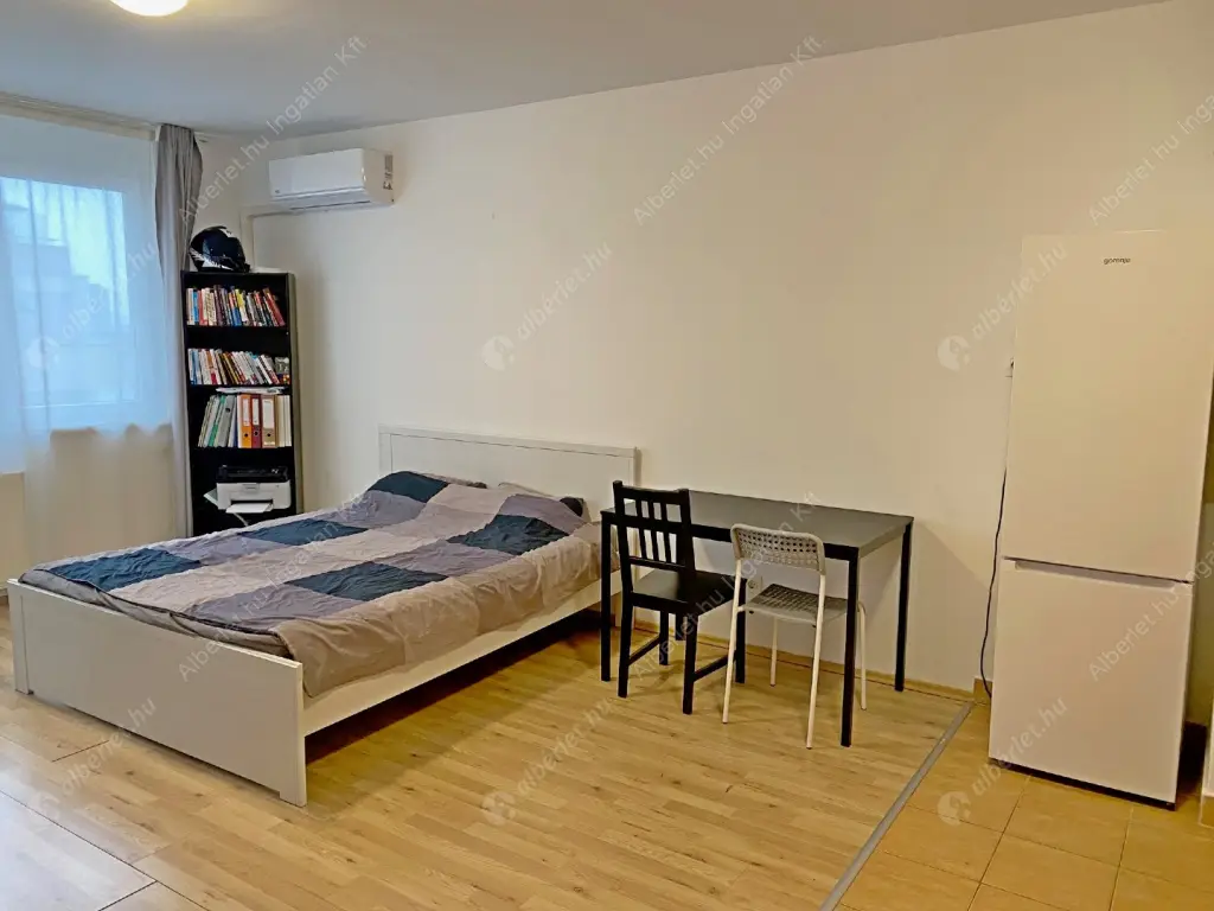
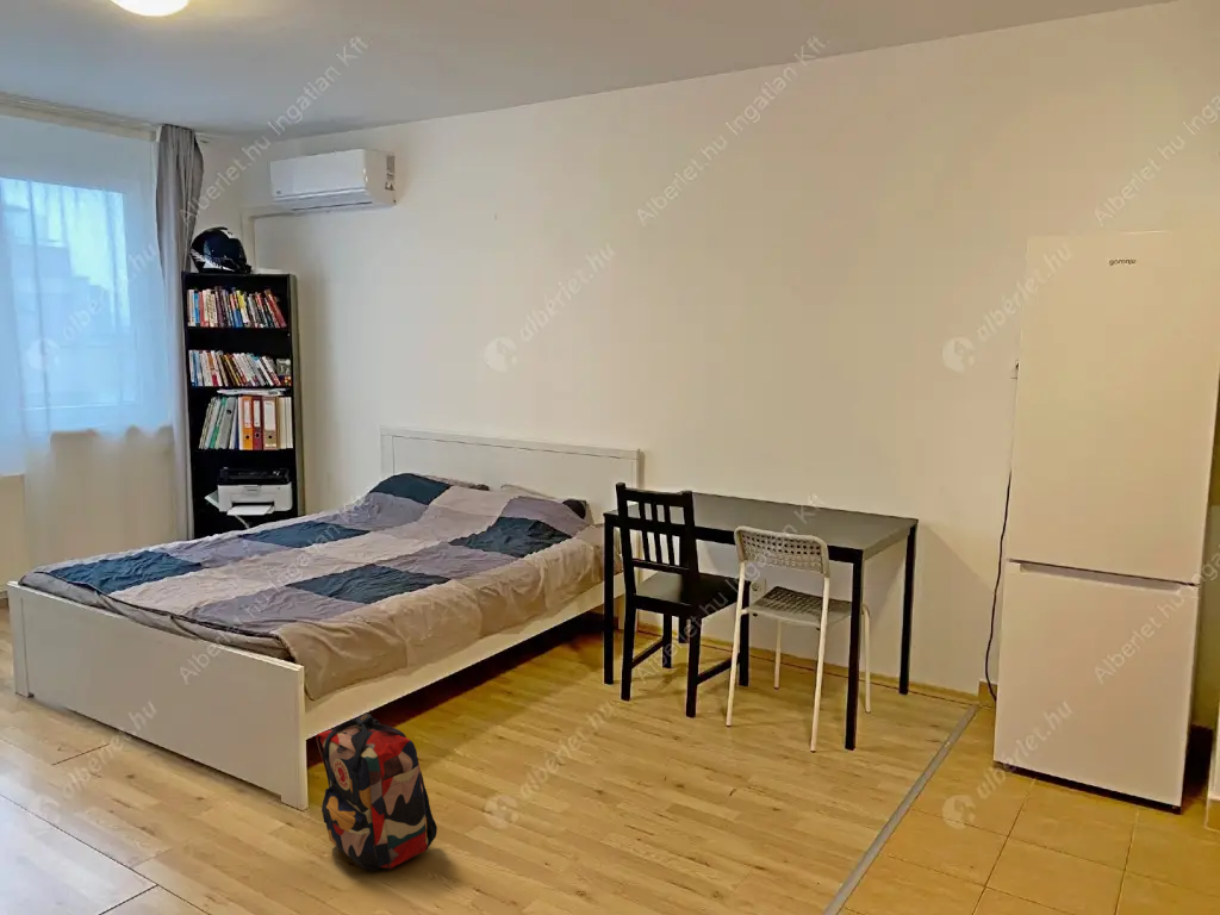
+ backpack (374, 780)
